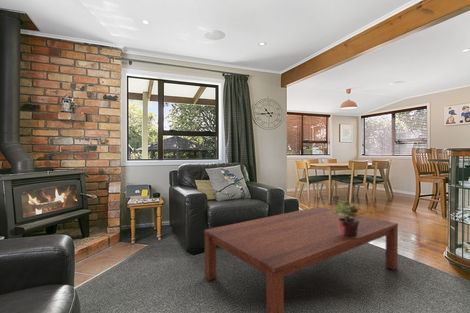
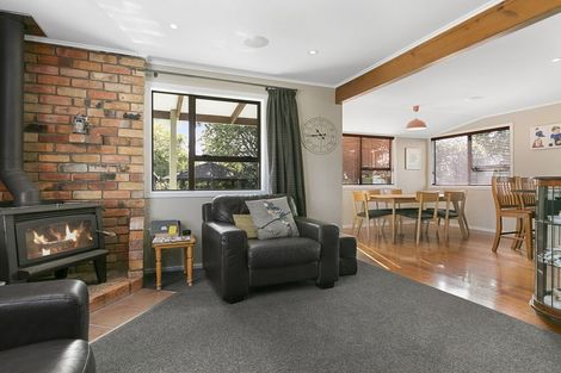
- coffee table (304, 249)
- potted plant (345, 218)
